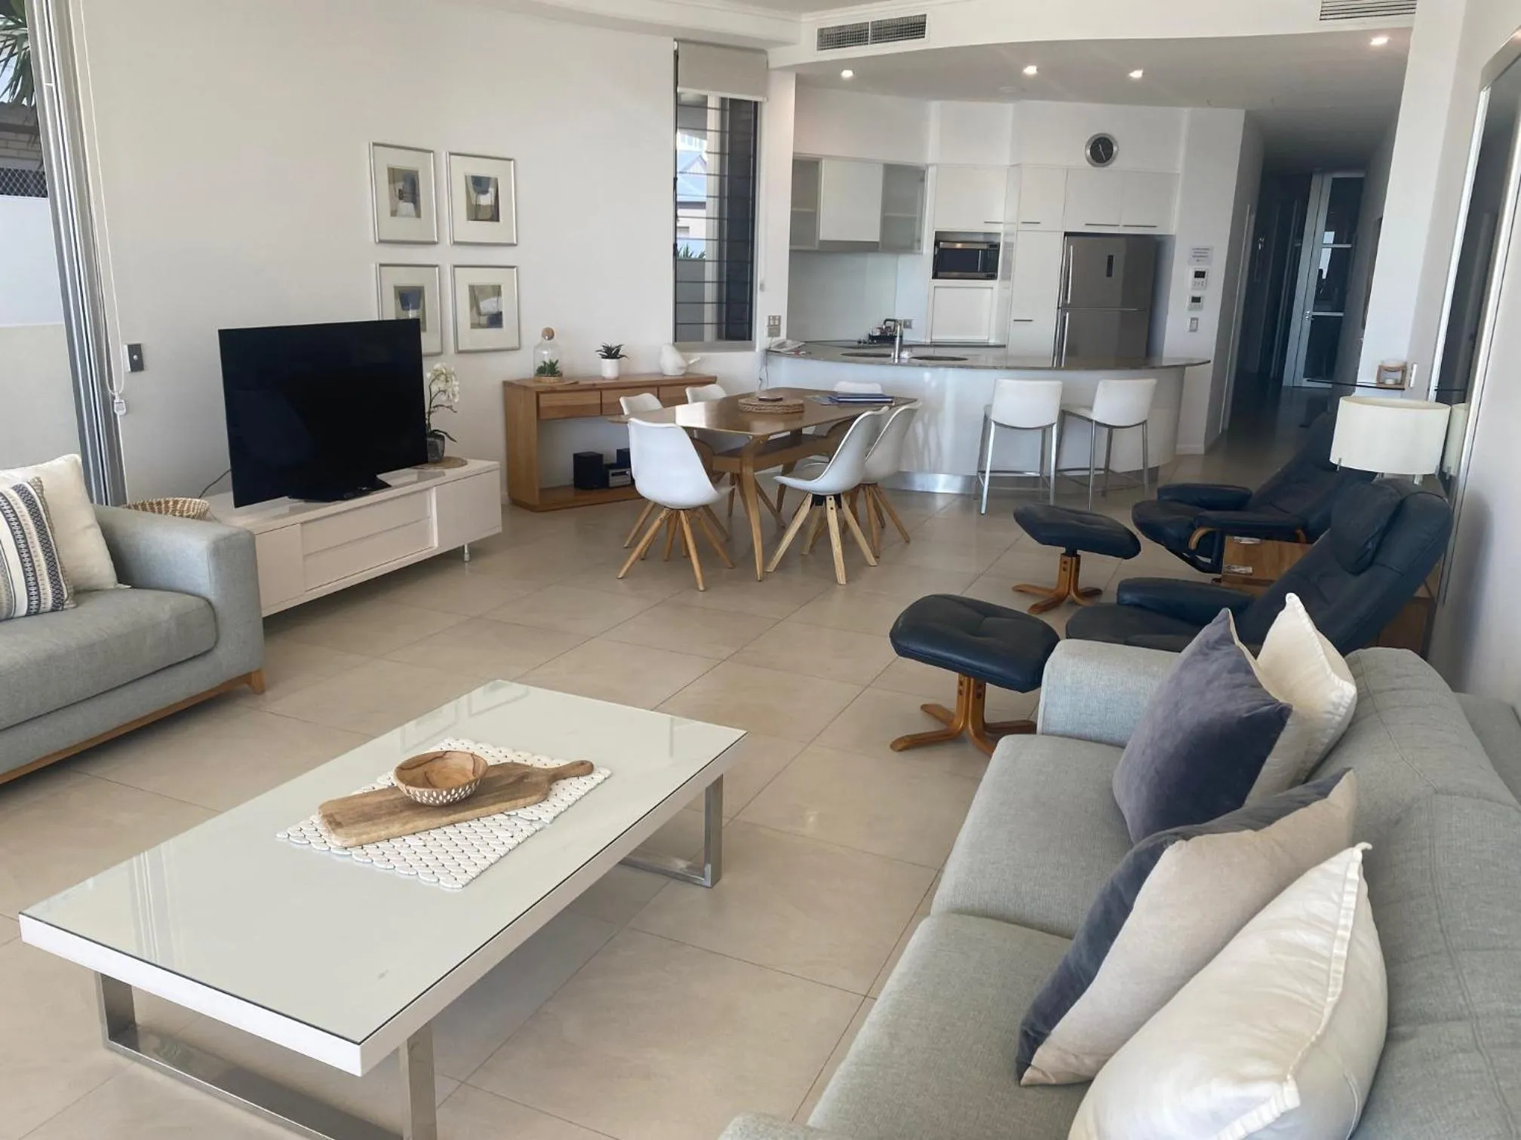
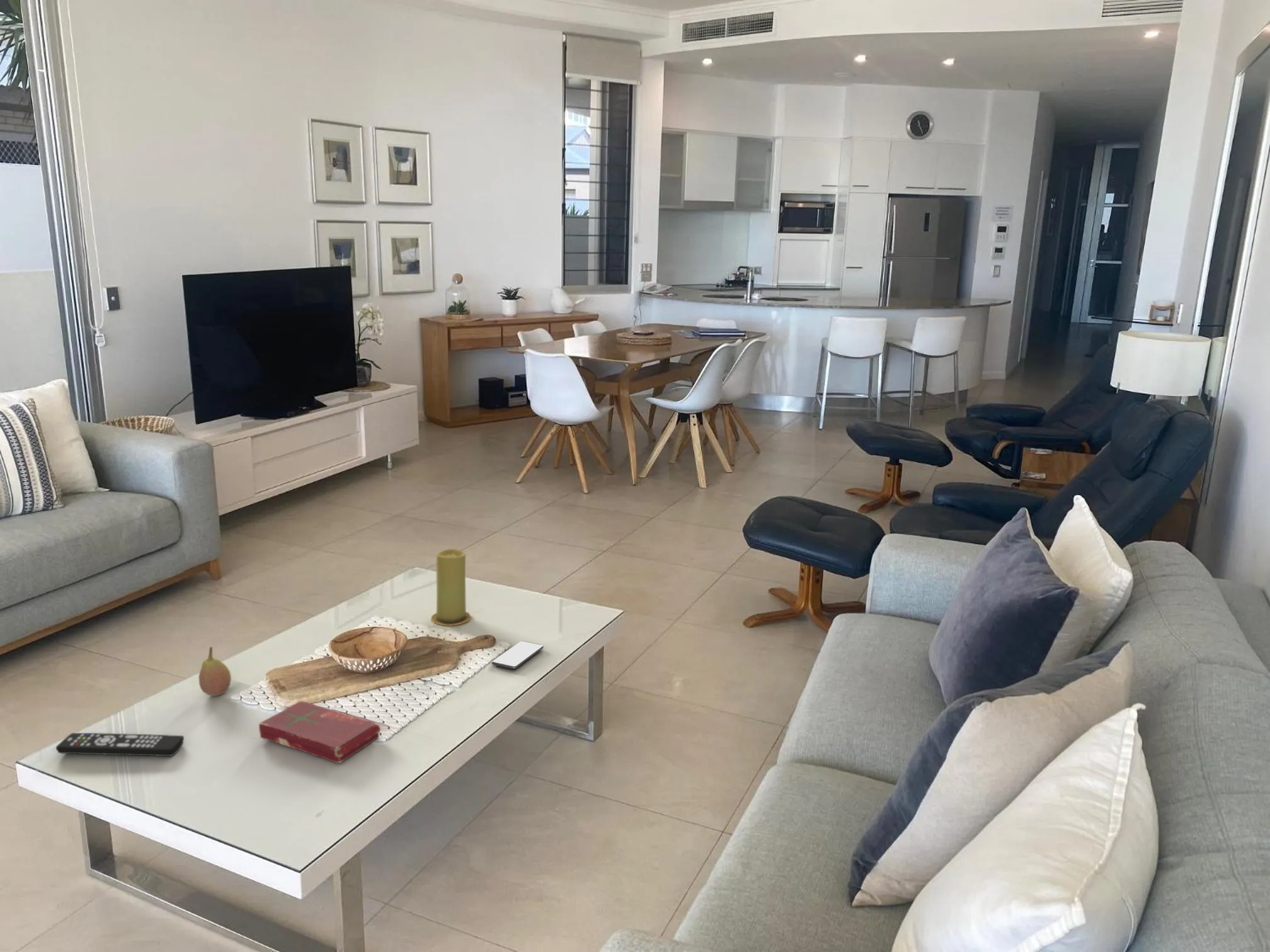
+ candle (450, 585)
+ book (320, 730)
+ fruit (214, 671)
+ remote control (121, 745)
+ smartphone (518, 654)
